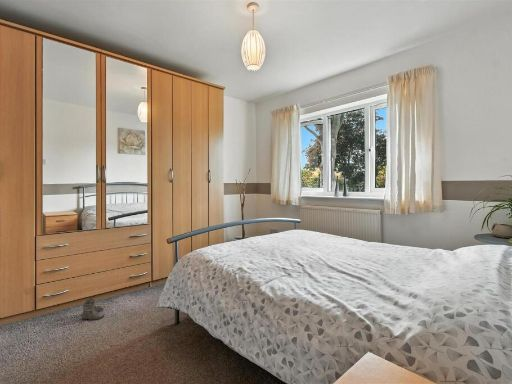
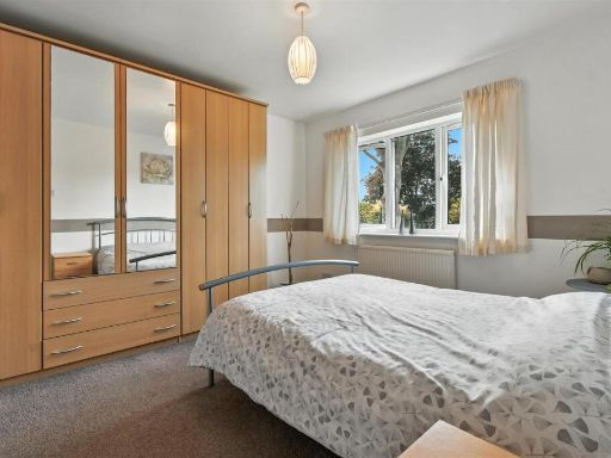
- boots (93, 307)
